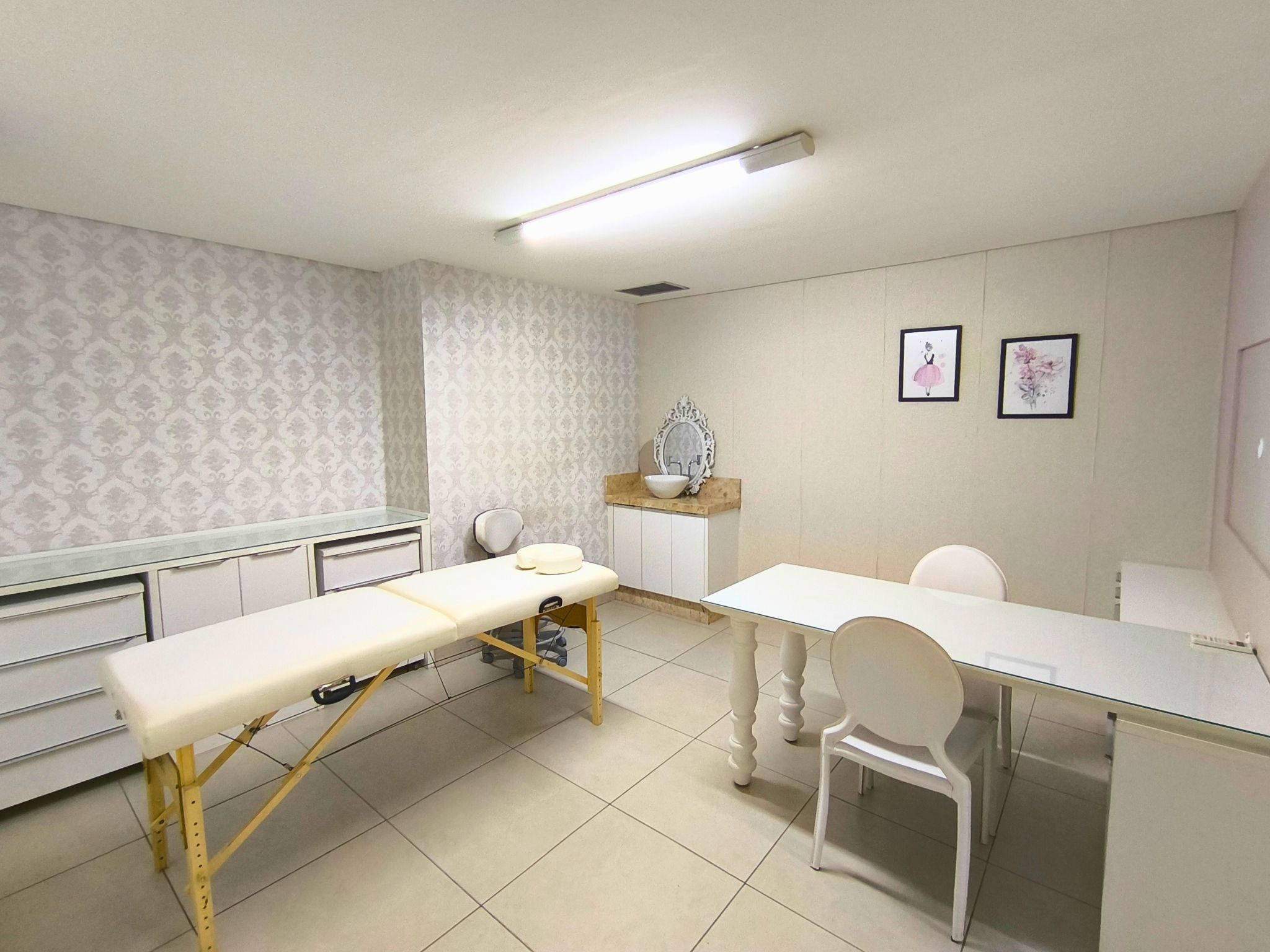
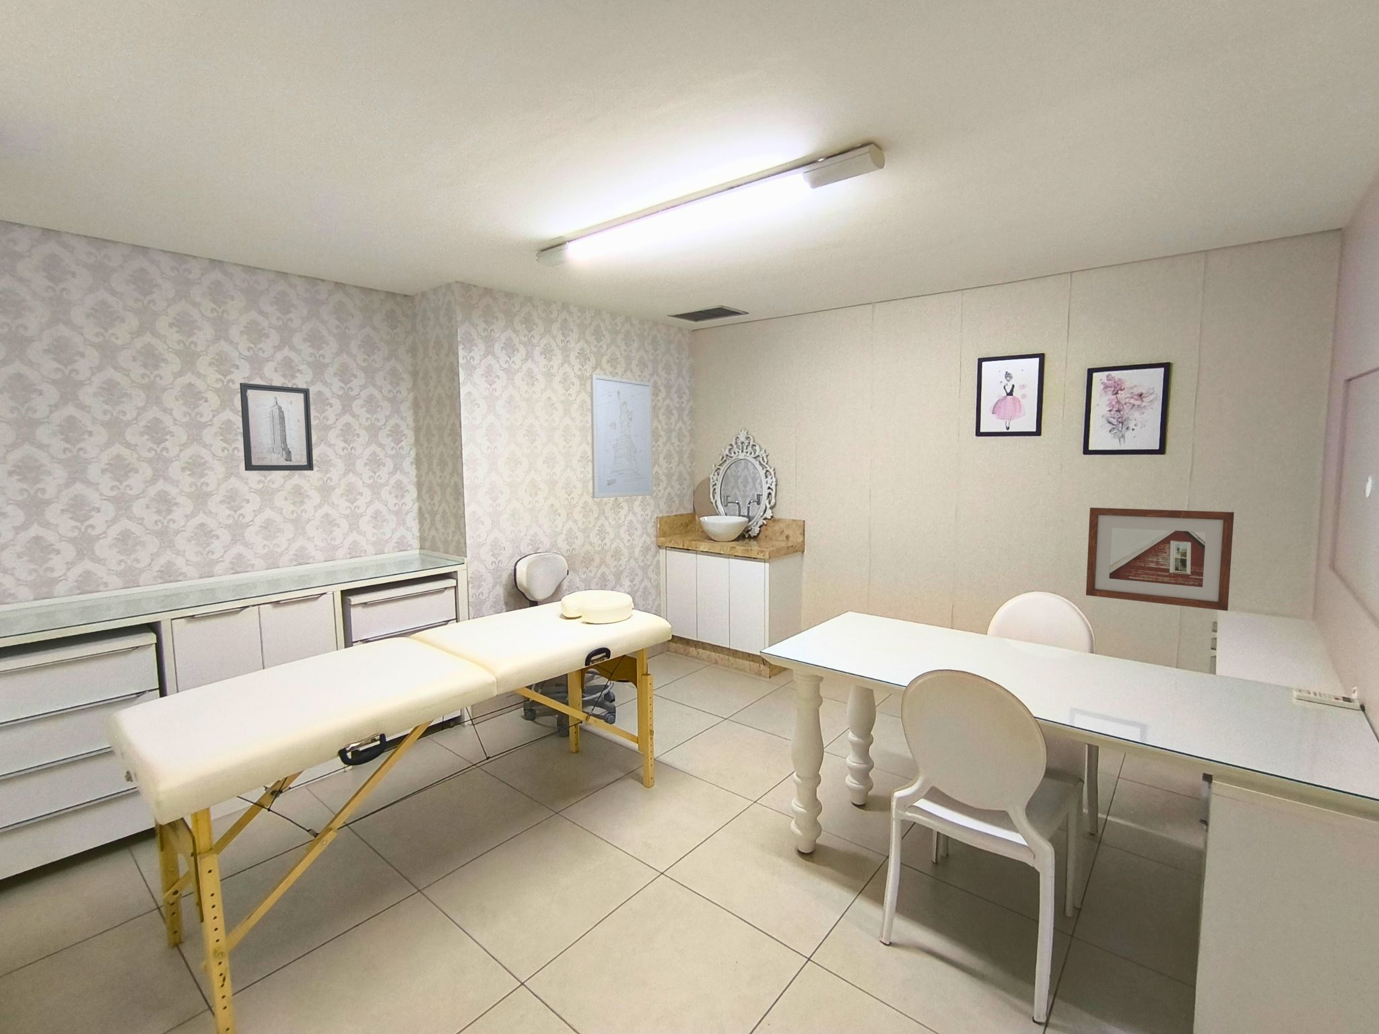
+ wall art (623, 438)
+ picture frame (1155, 556)
+ wall art (278, 428)
